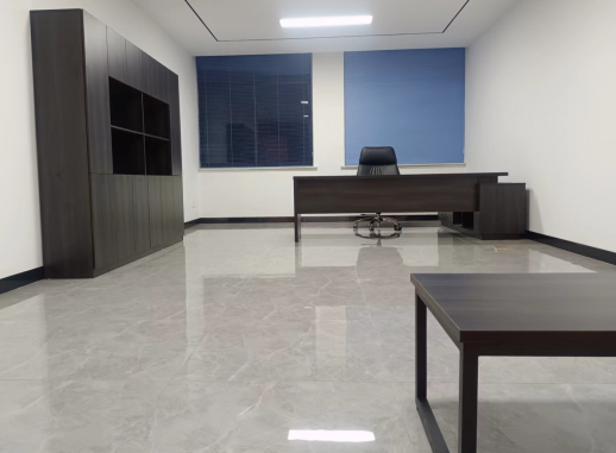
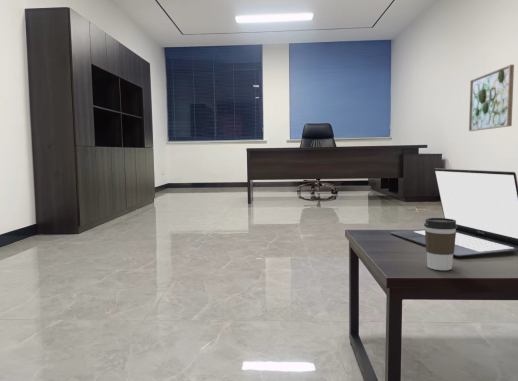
+ wall art (488, 101)
+ laptop (452, 206)
+ coffee cup (440, 243)
